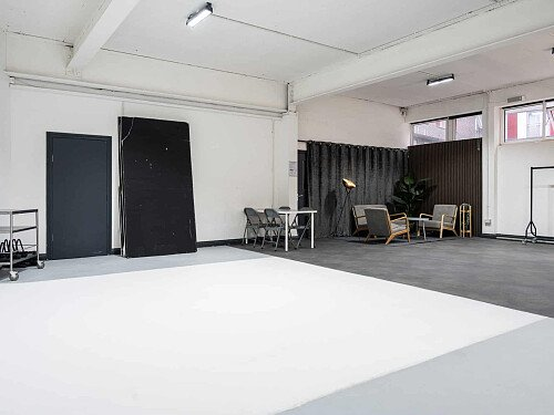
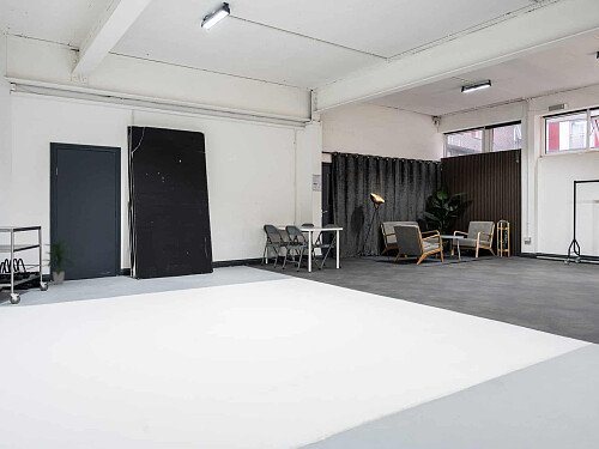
+ indoor plant (56, 261)
